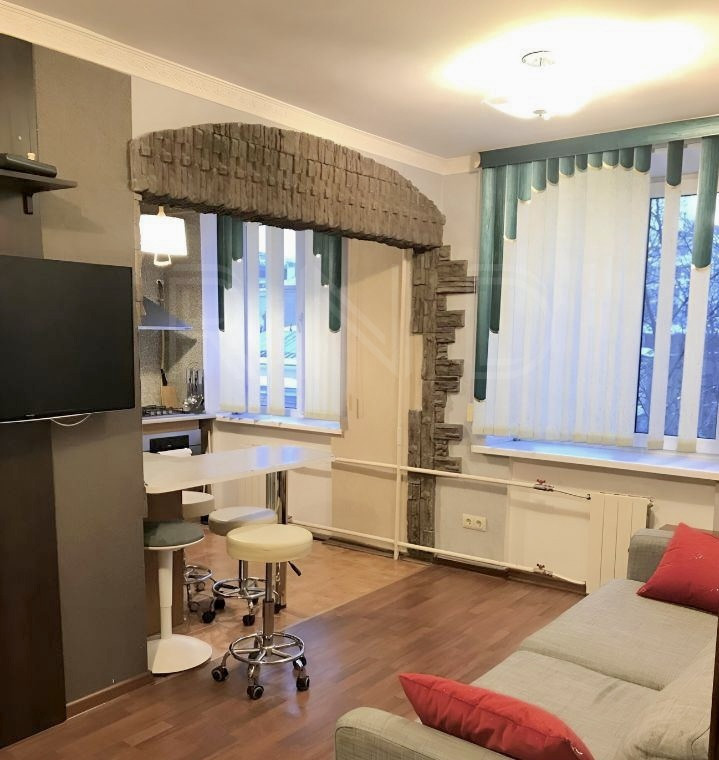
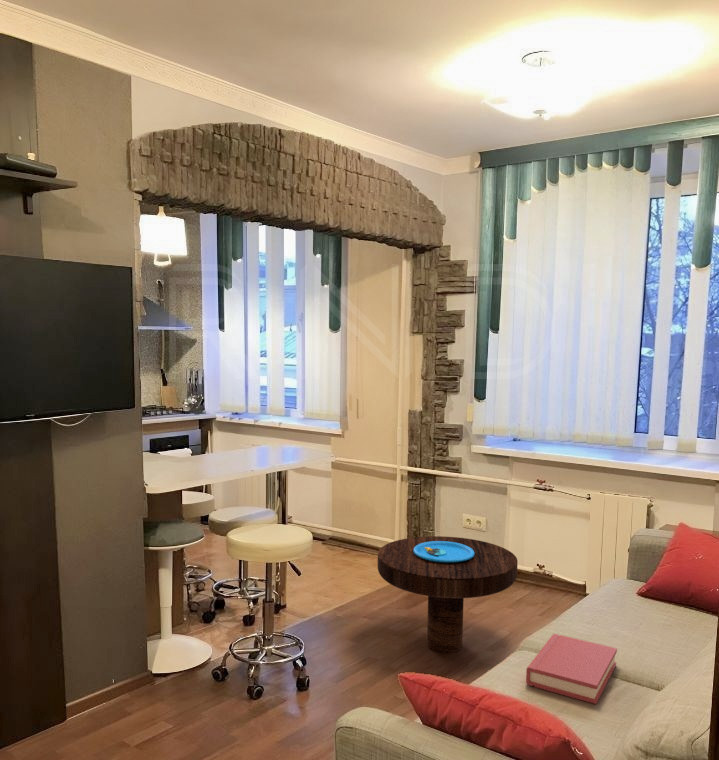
+ hardback book (572, 665)
+ side table (445, 598)
